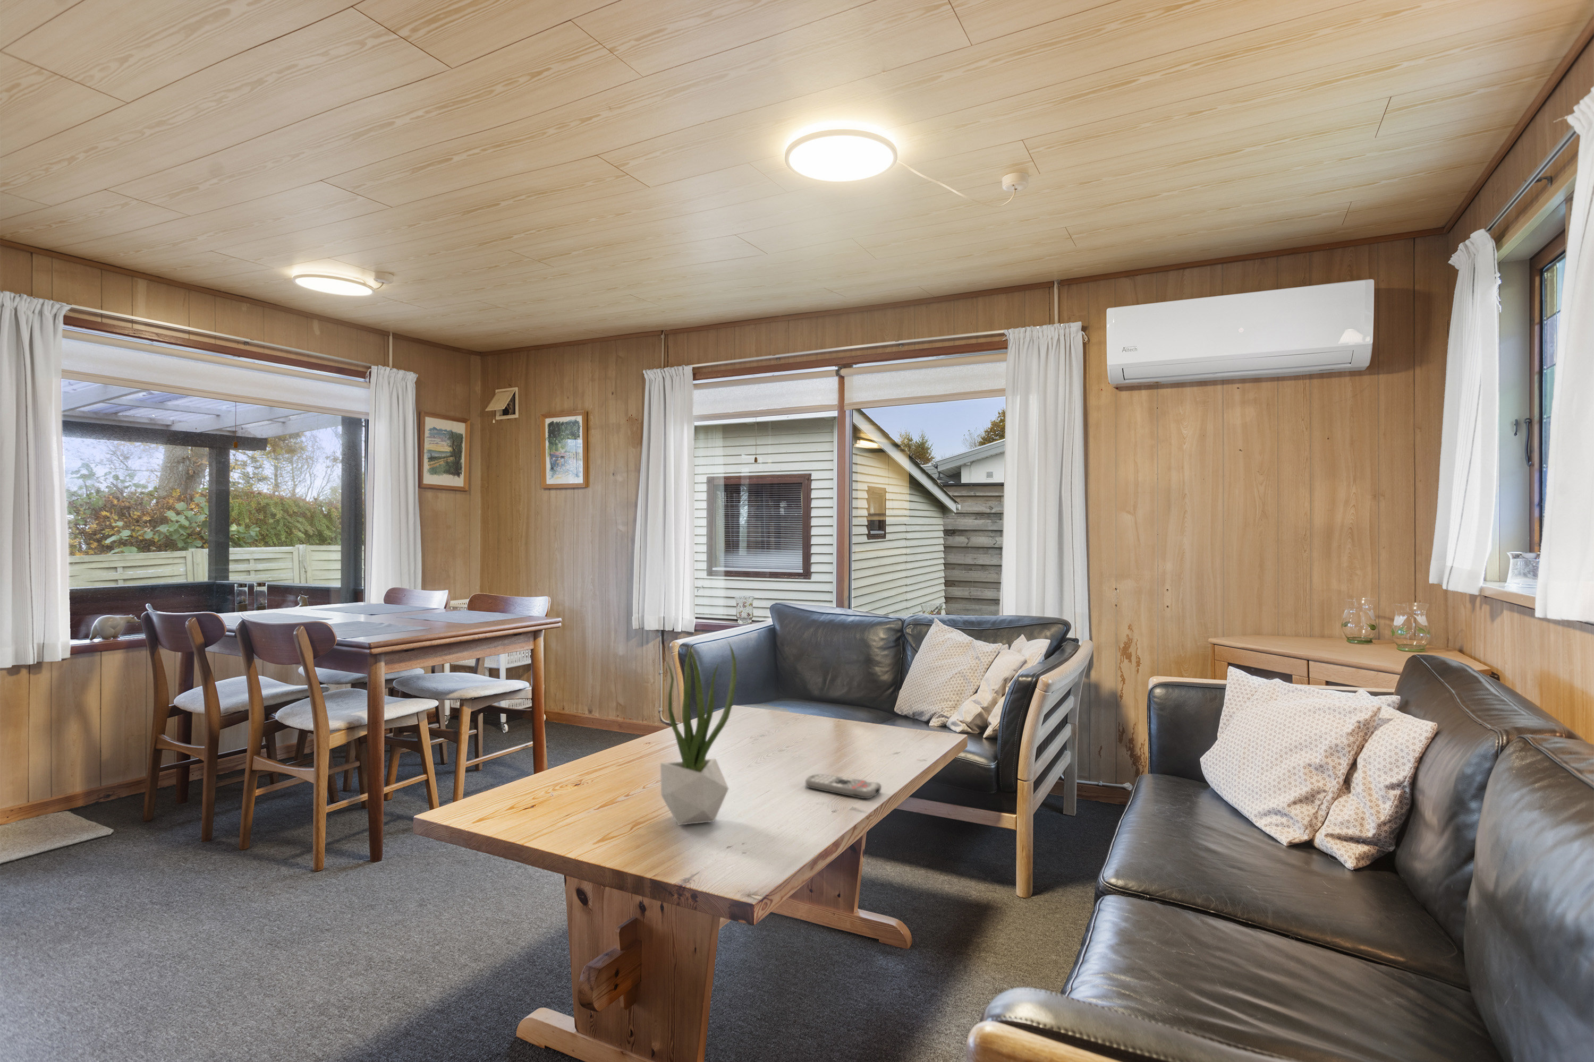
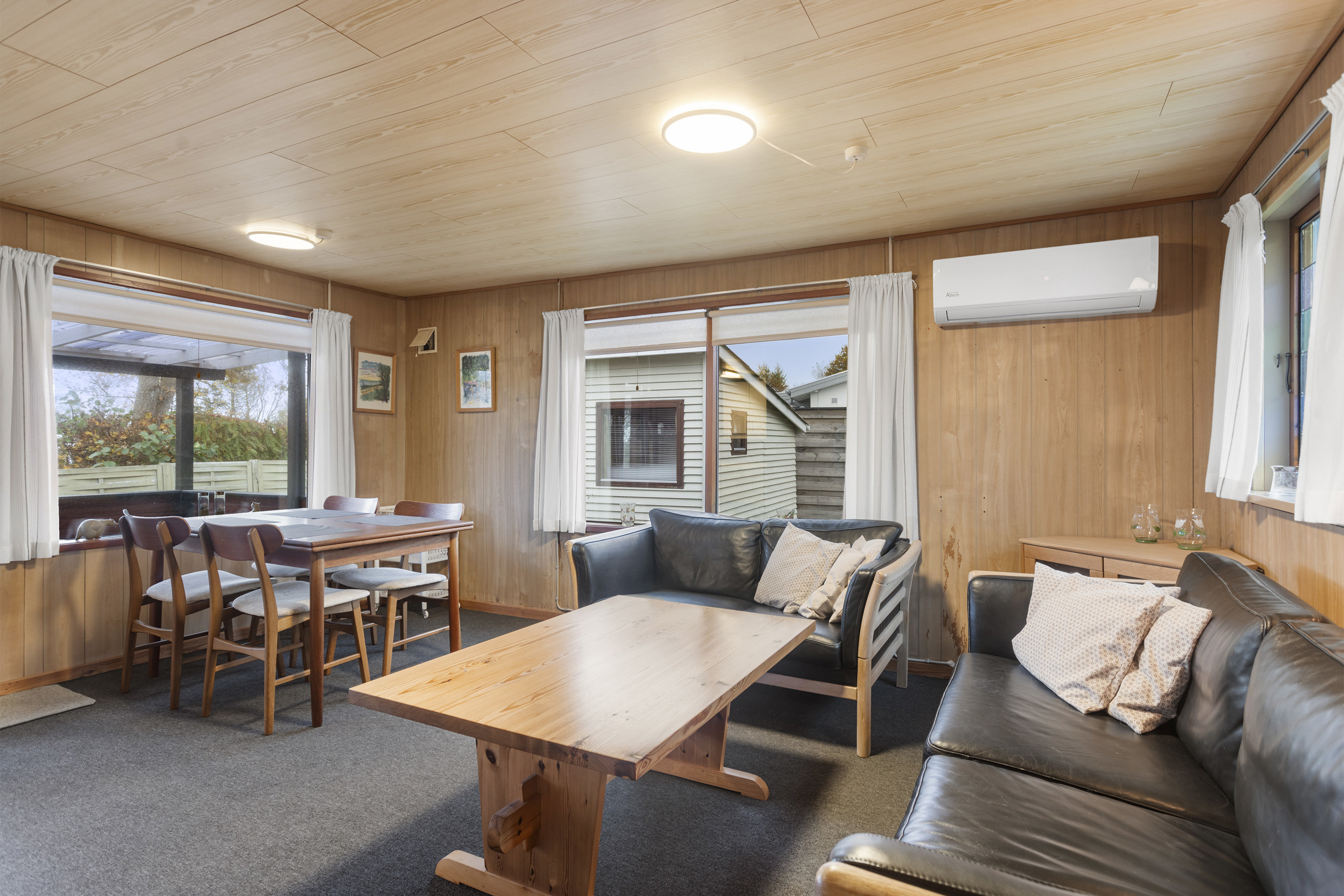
- potted plant (700, 732)
- remote control (842, 786)
